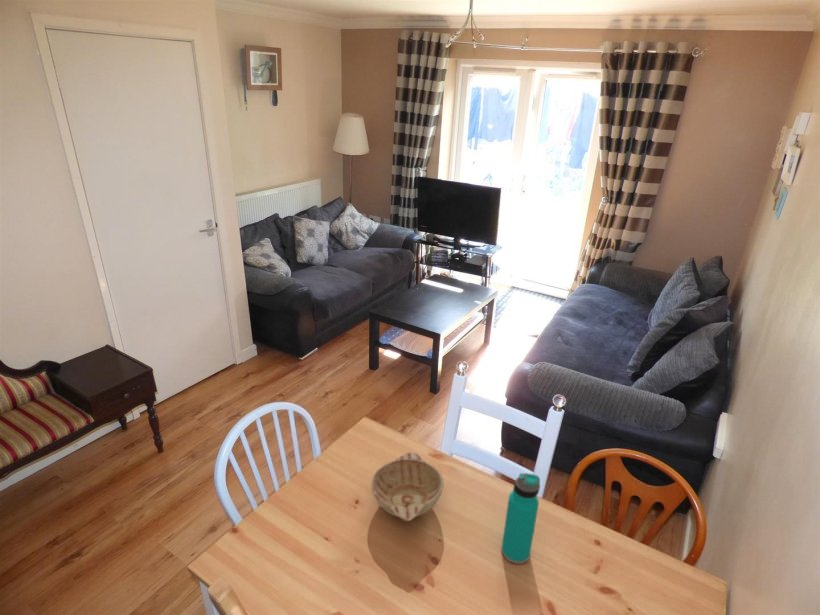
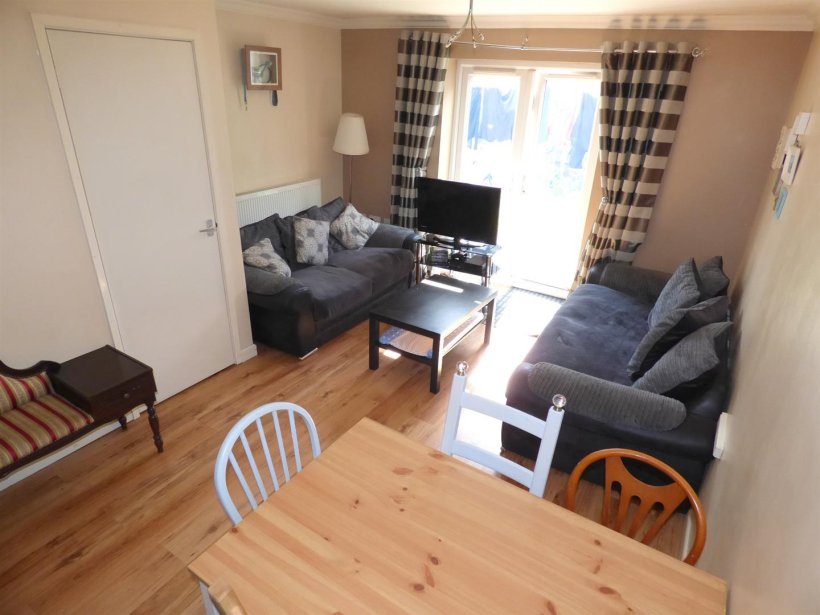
- water bottle (521, 515)
- decorative bowl (407, 491)
